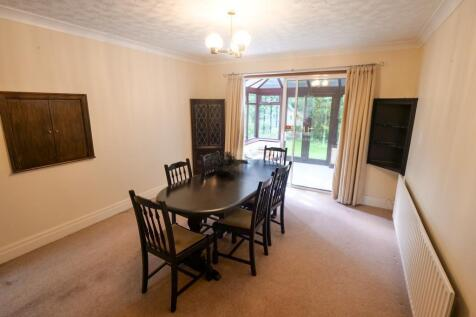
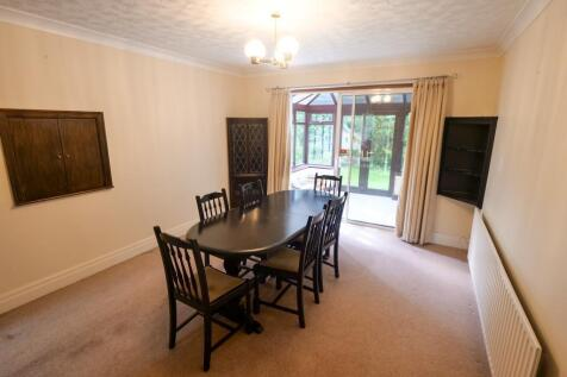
- plant (227, 161)
